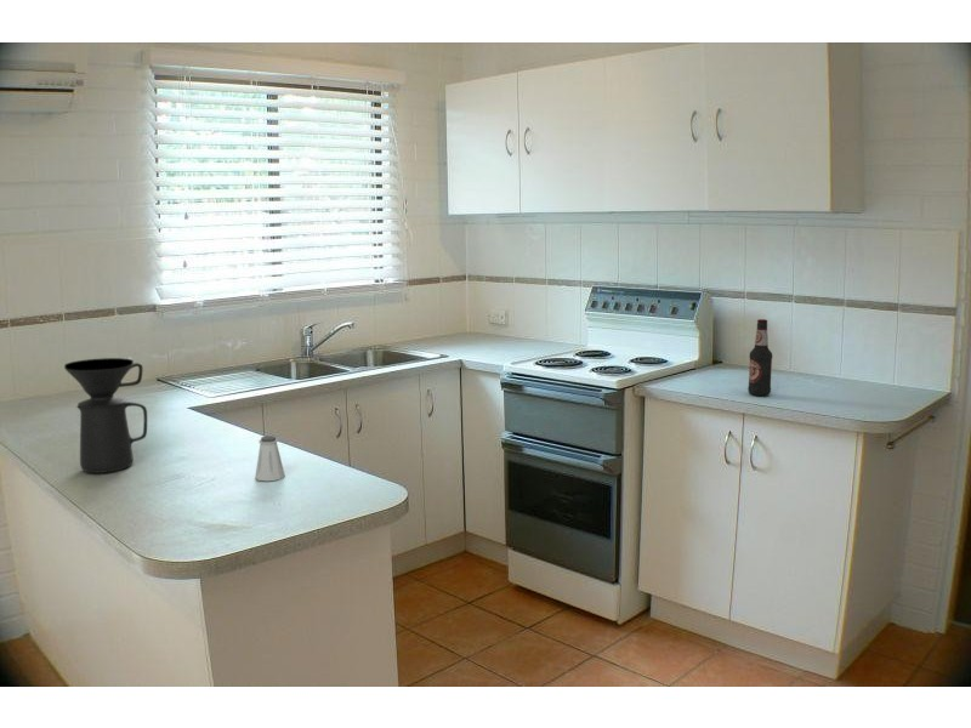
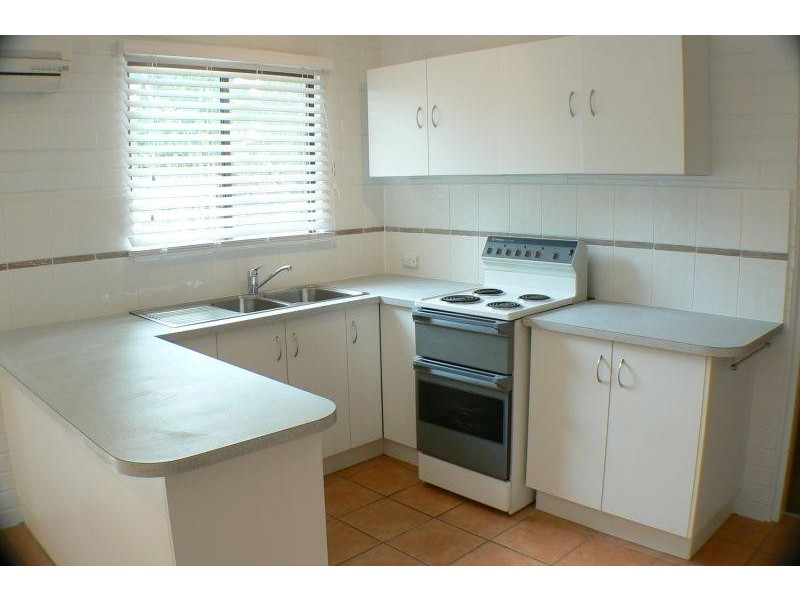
- coffee maker (103, 415)
- saltshaker (268, 456)
- bottle (760, 357)
